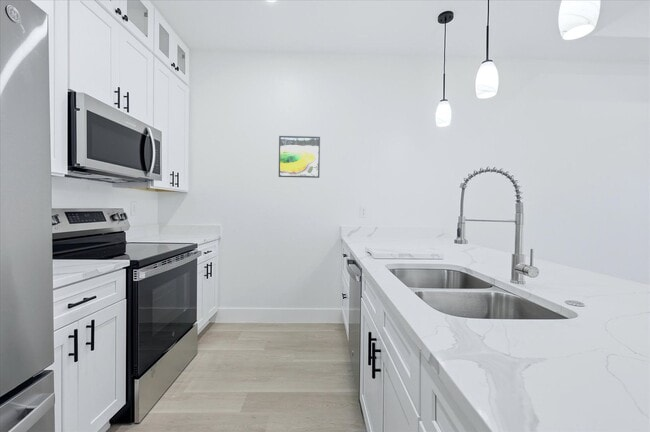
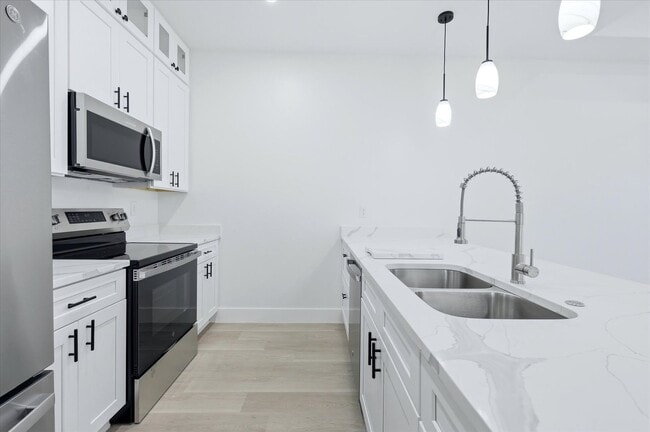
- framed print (299, 156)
